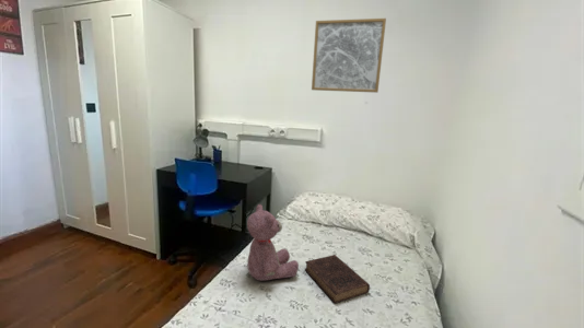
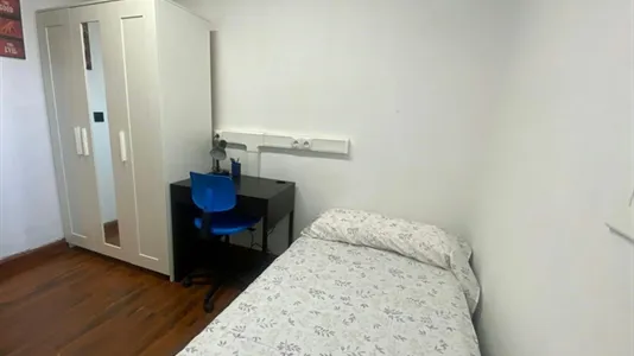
- book (335, 276)
- wall art (347, 56)
- teddy bear (271, 242)
